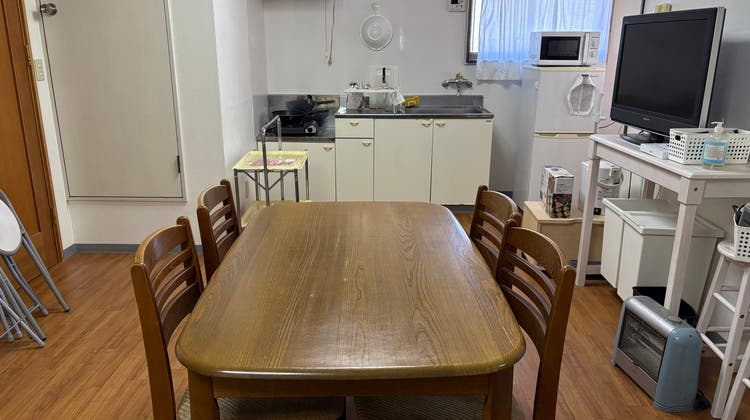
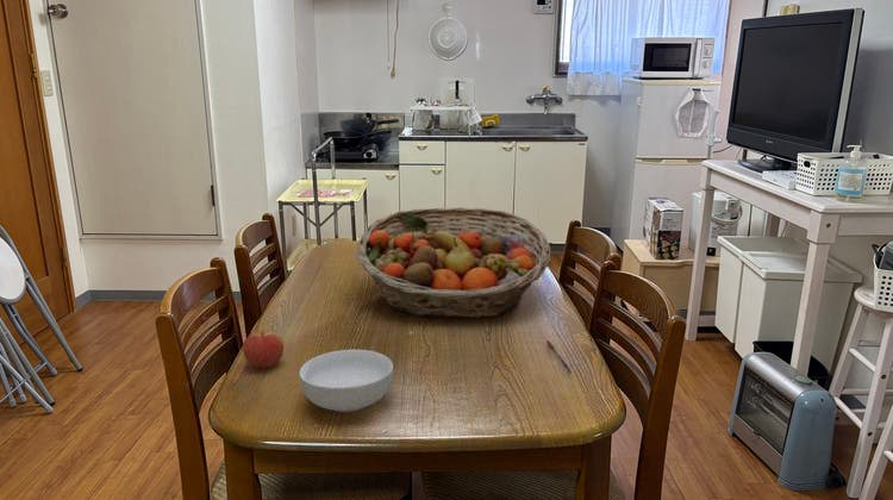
+ pen (558, 355)
+ apple (263, 346)
+ cereal bowl (346, 383)
+ fruit basket (452, 260)
